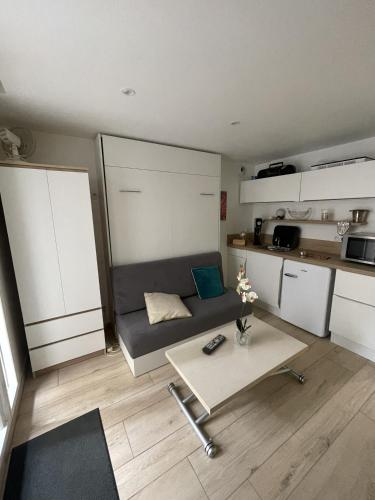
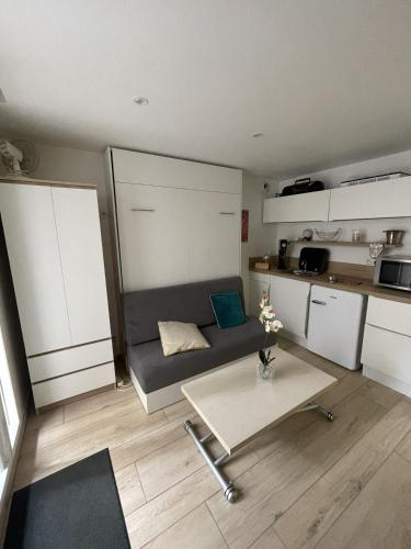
- remote control (214, 343)
